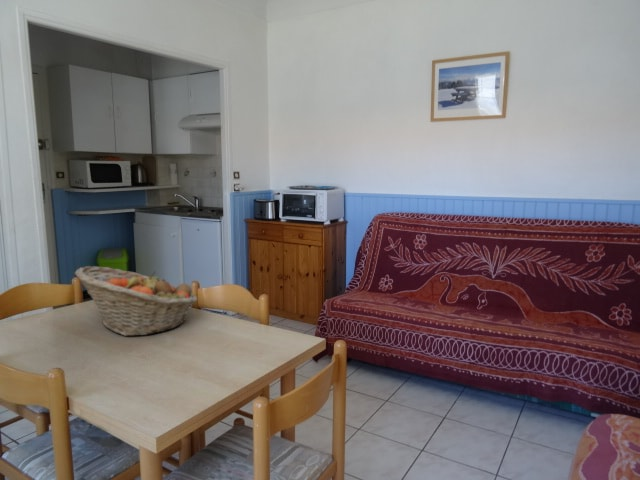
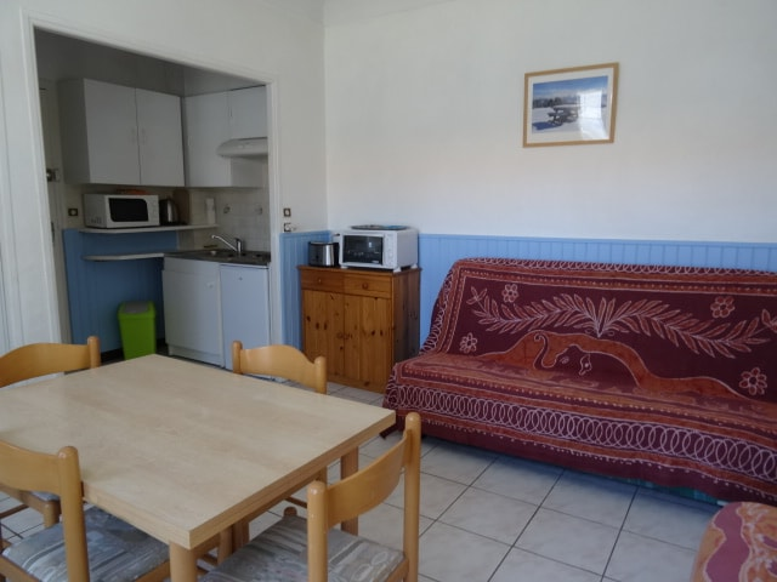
- fruit basket (138, 294)
